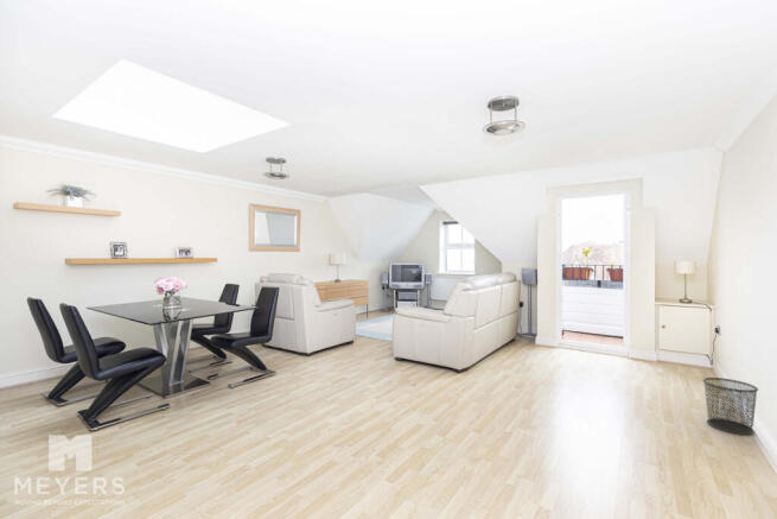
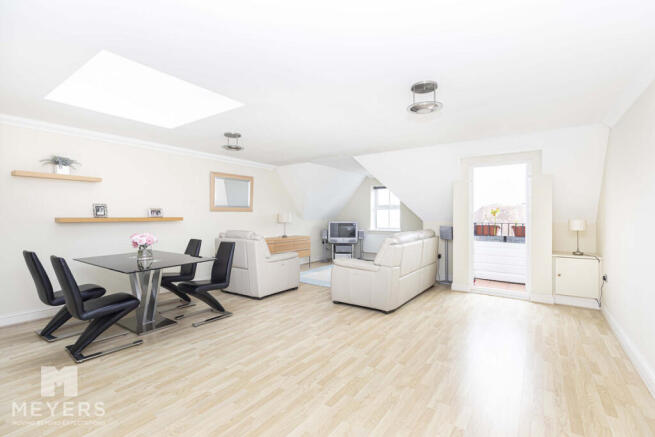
- waste bin (730, 405)
